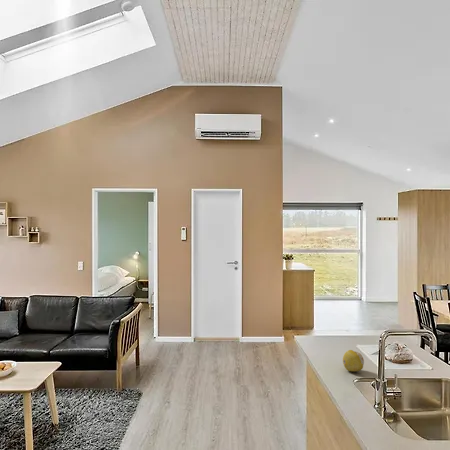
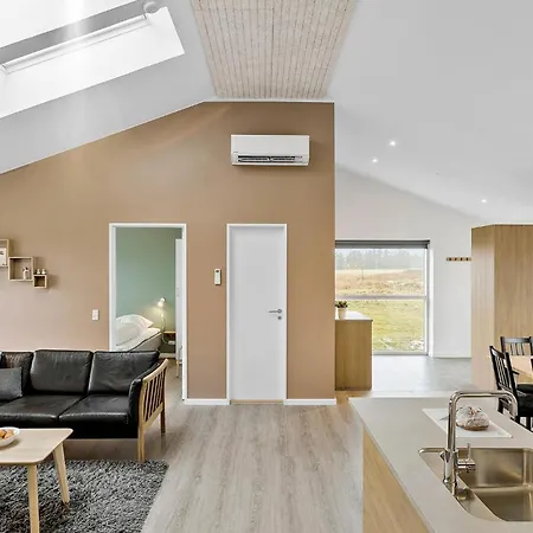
- fruit (353, 360)
